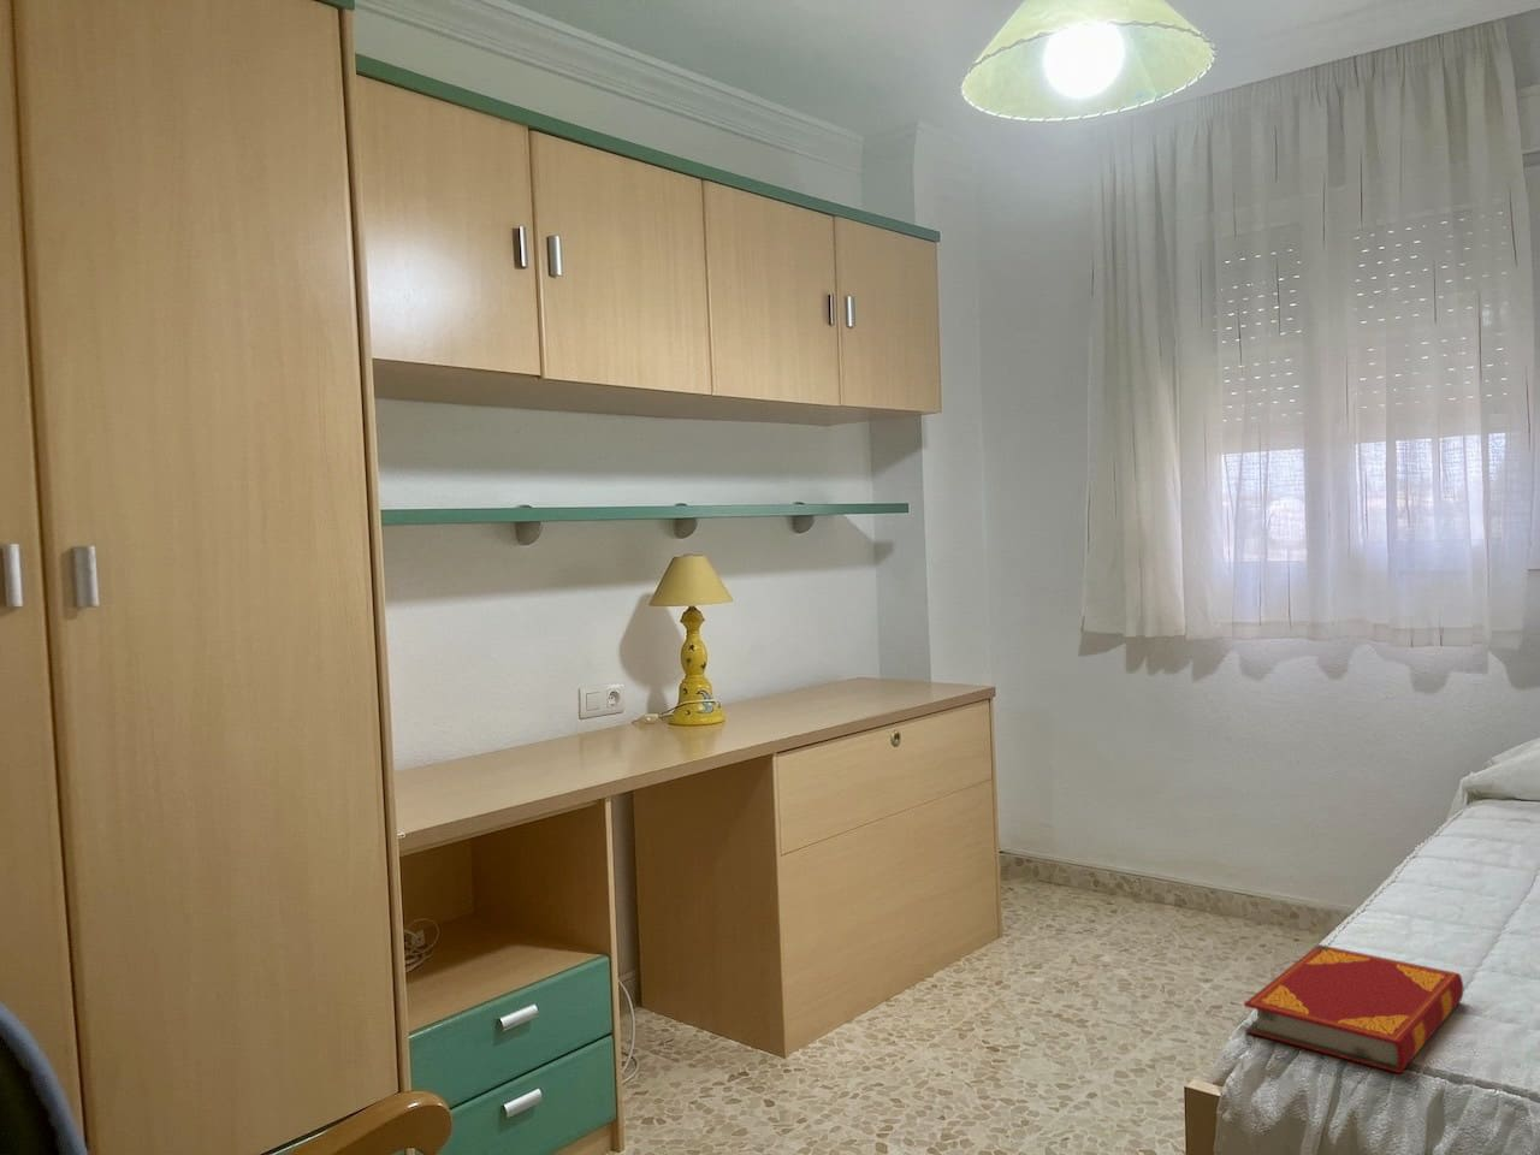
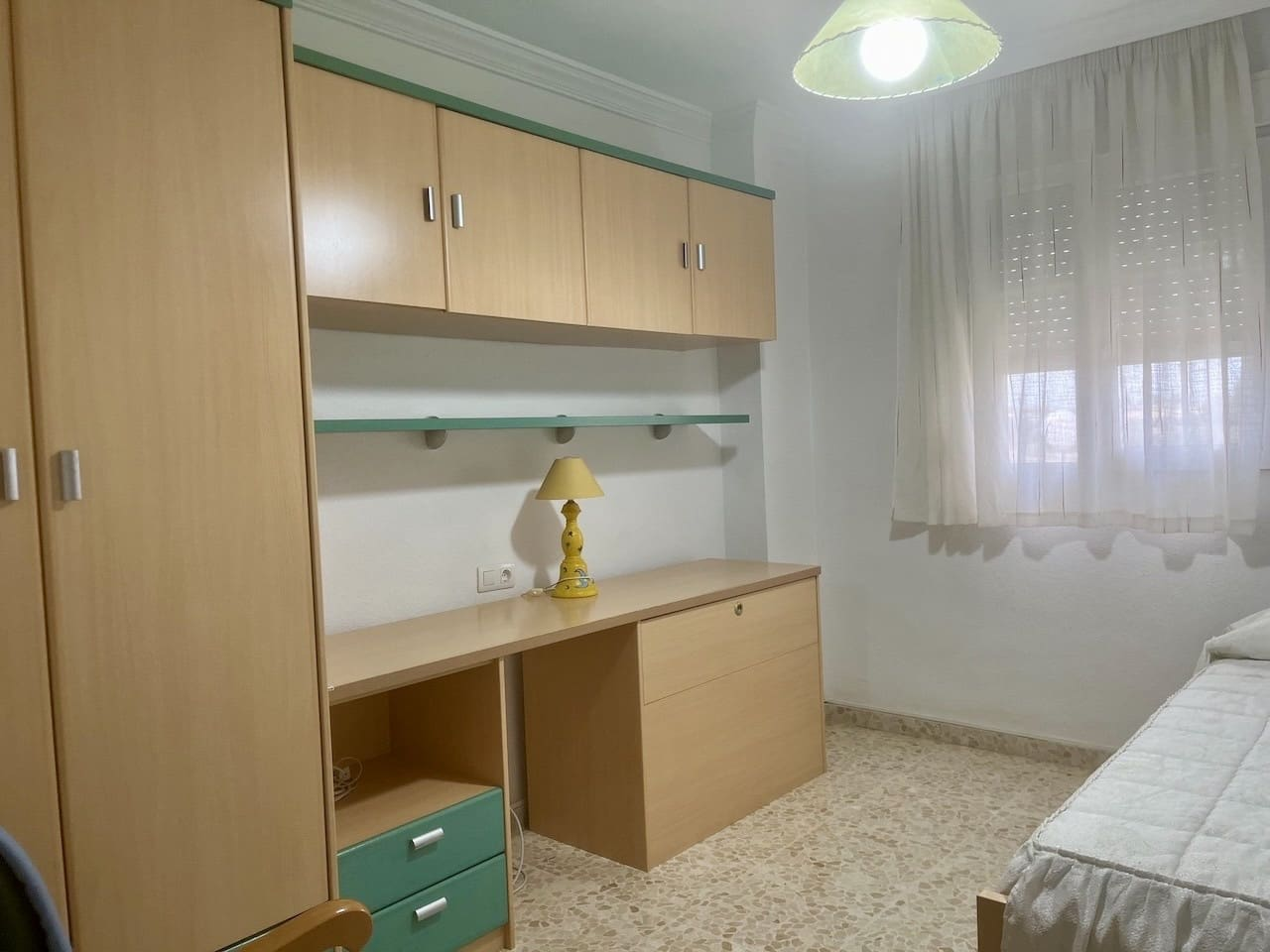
- hardback book (1356, 1002)
